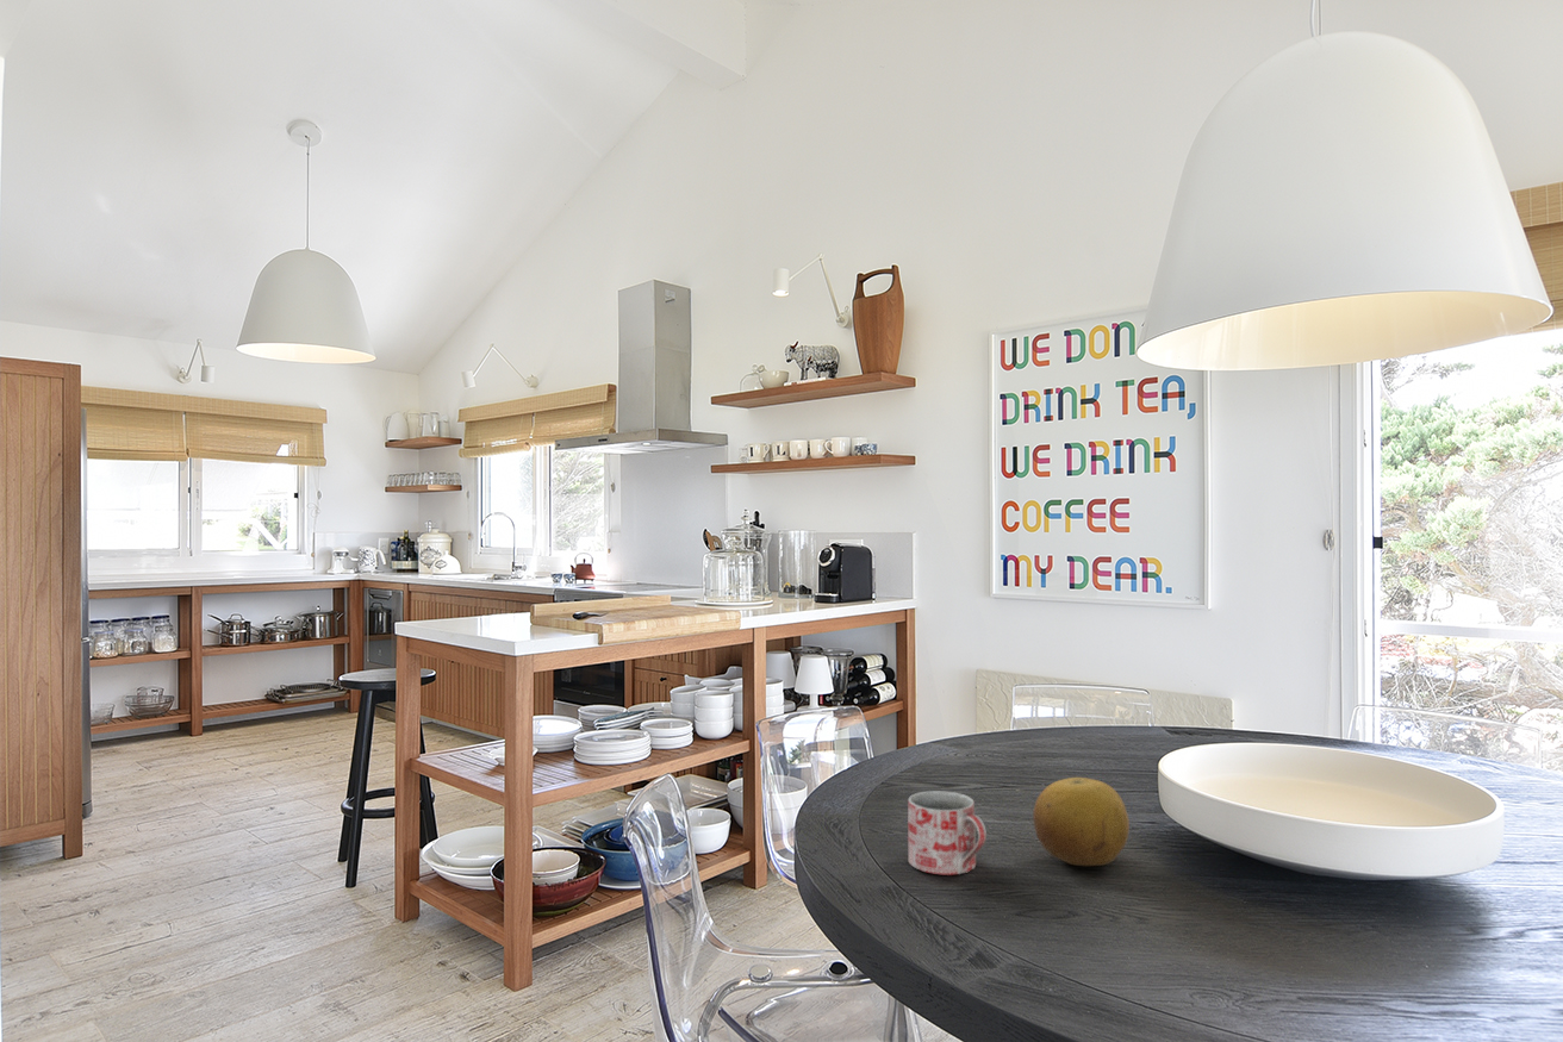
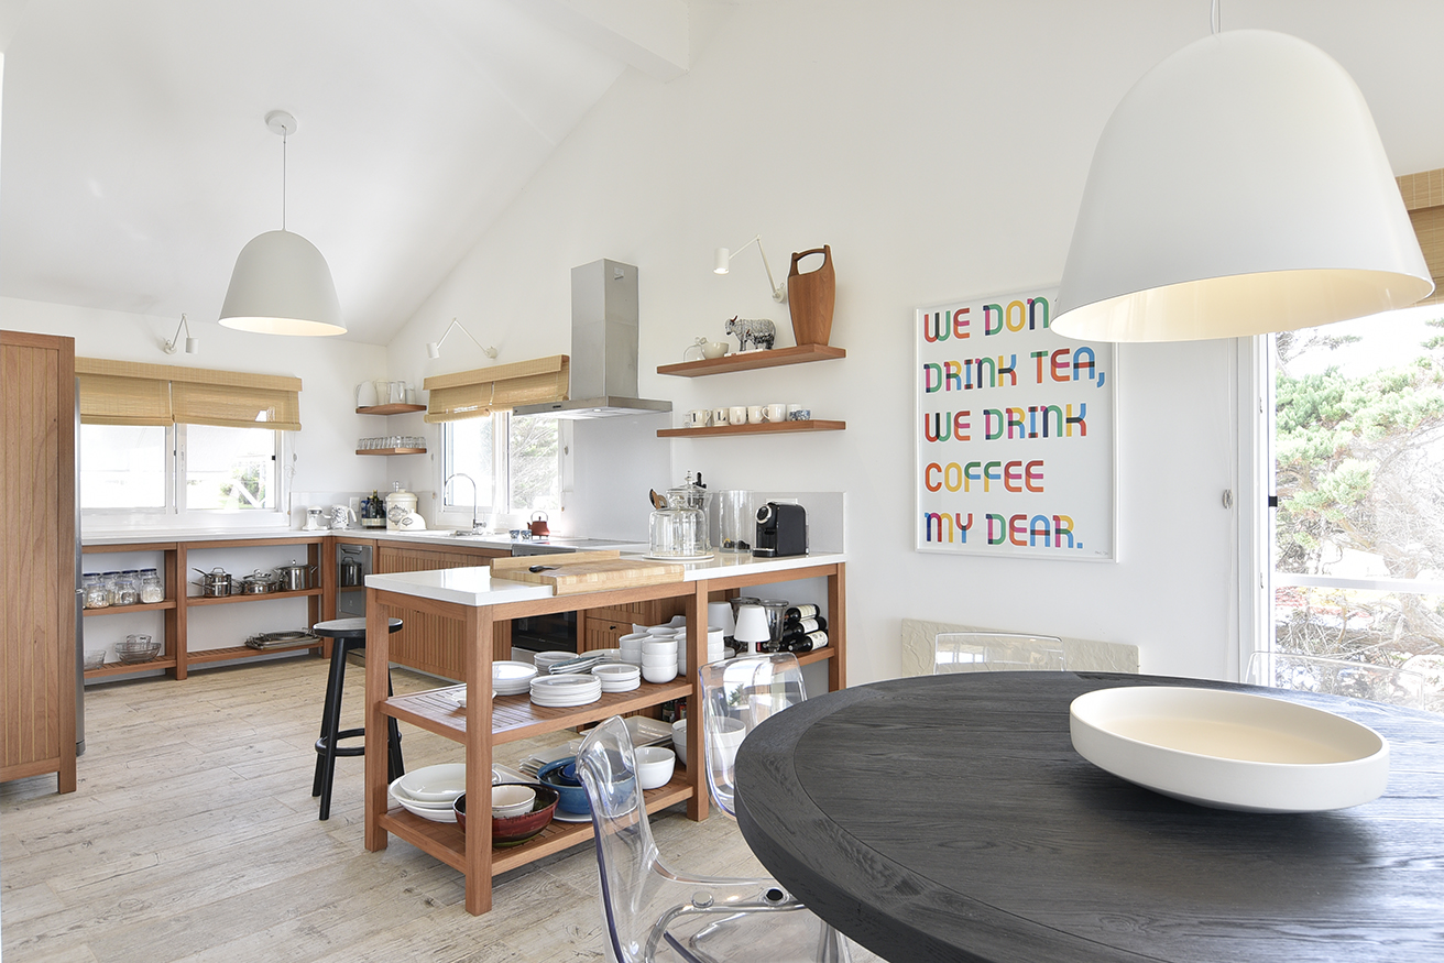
- fruit (1081, 821)
- mug (946, 834)
